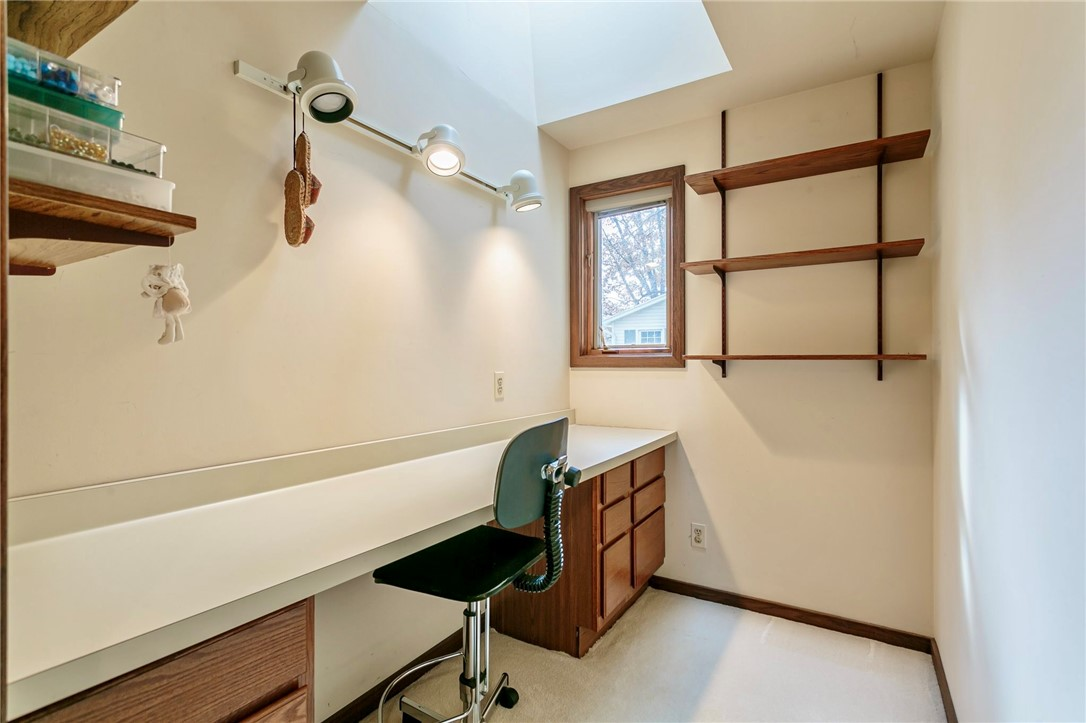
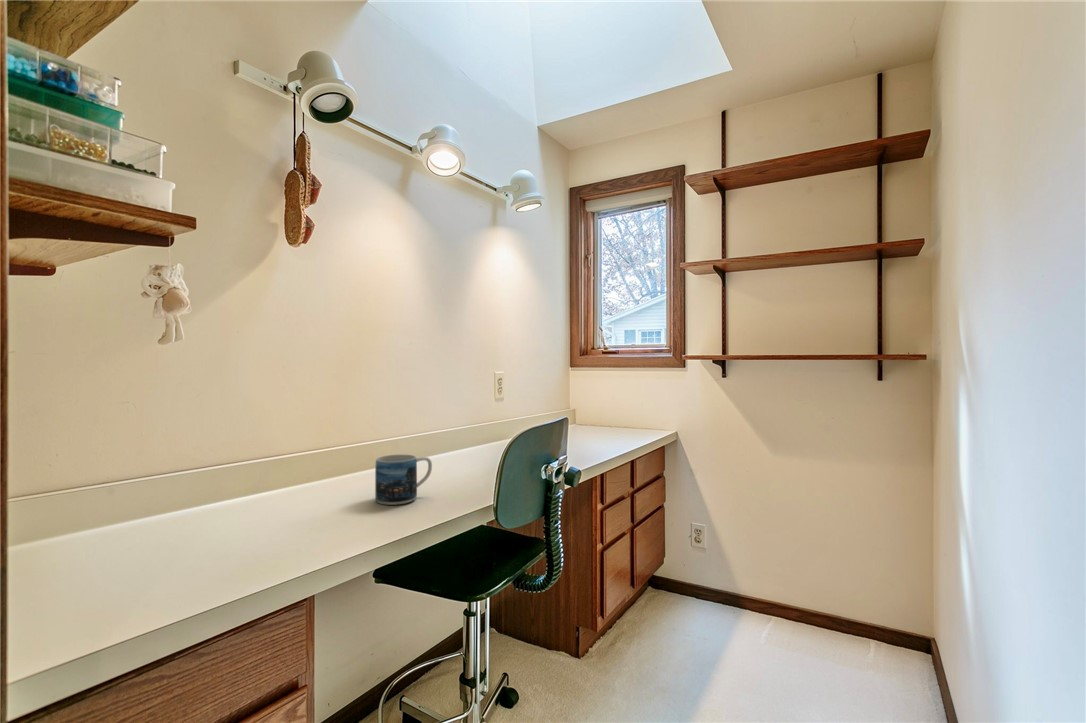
+ mug (405, 477)
